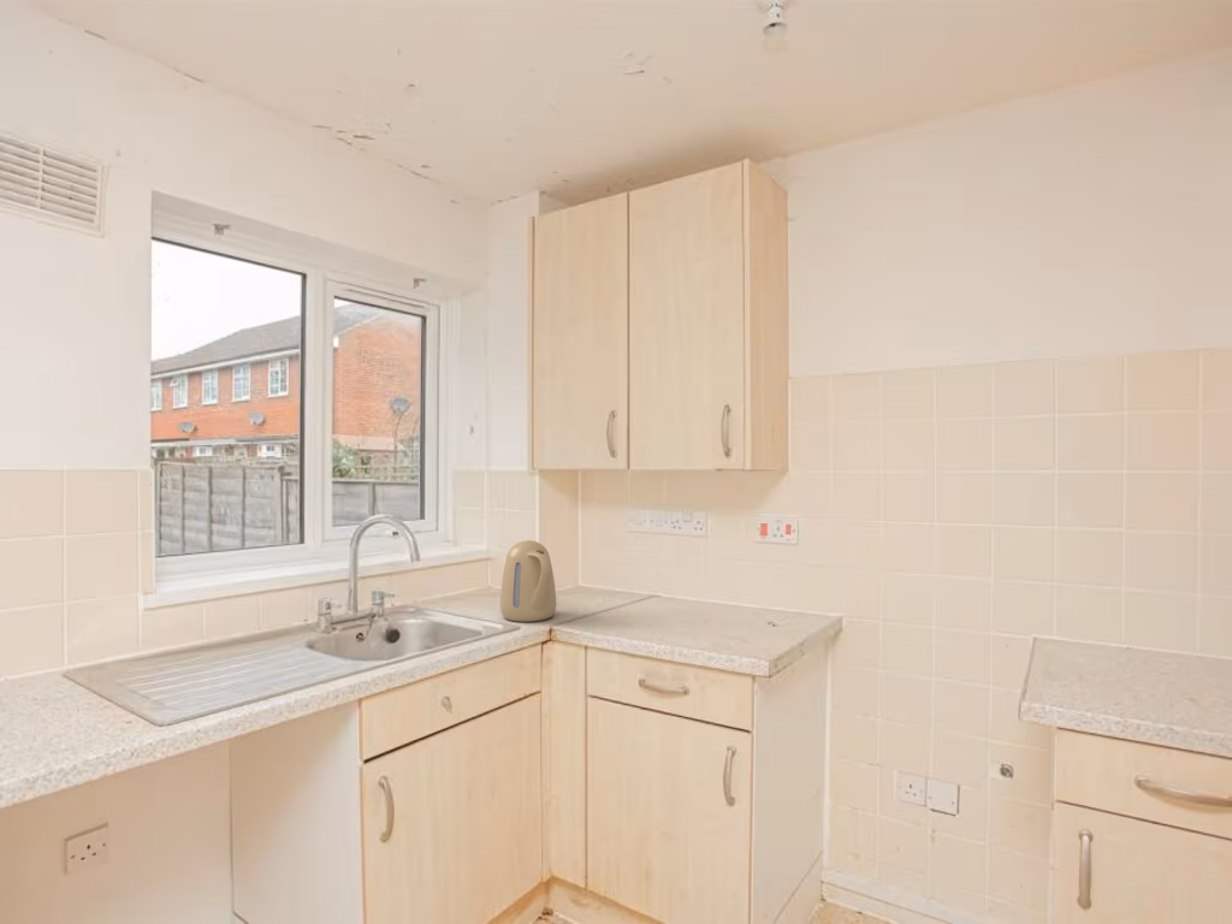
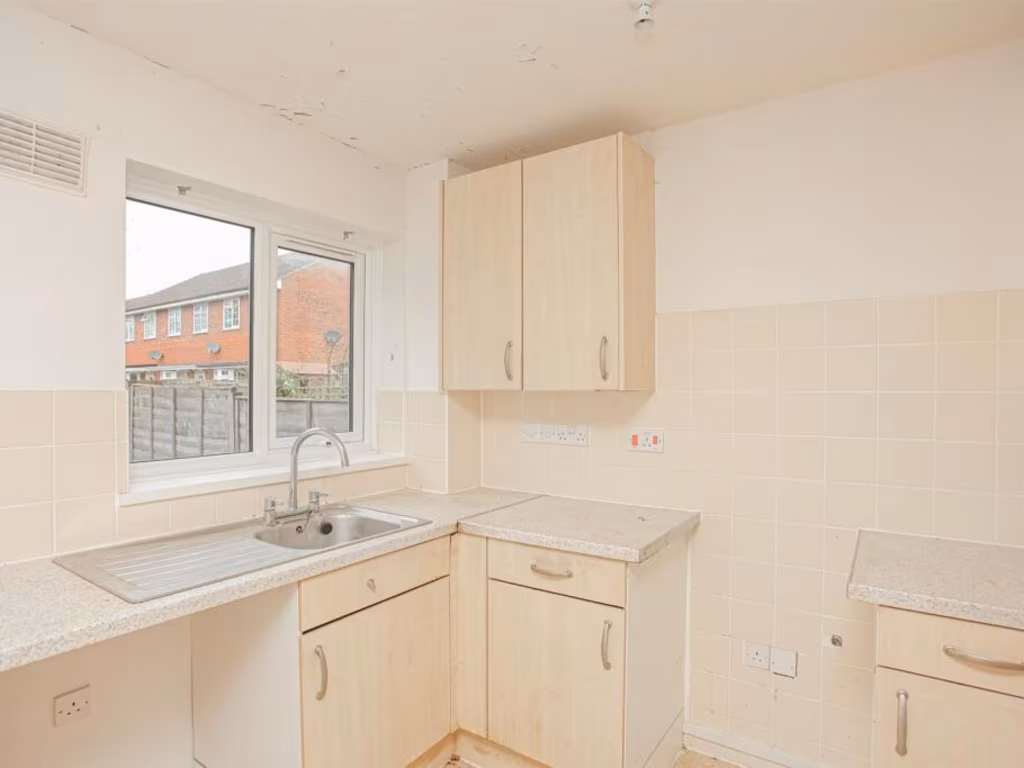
- kettle (529, 579)
